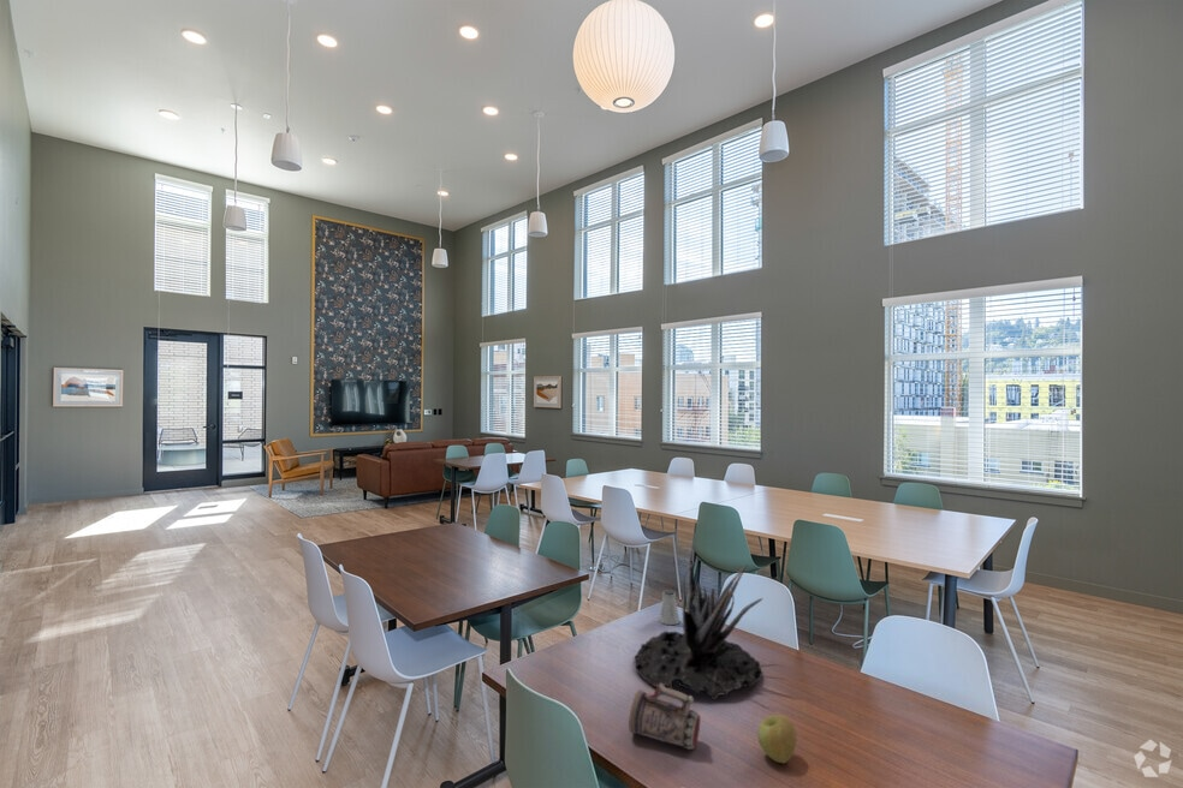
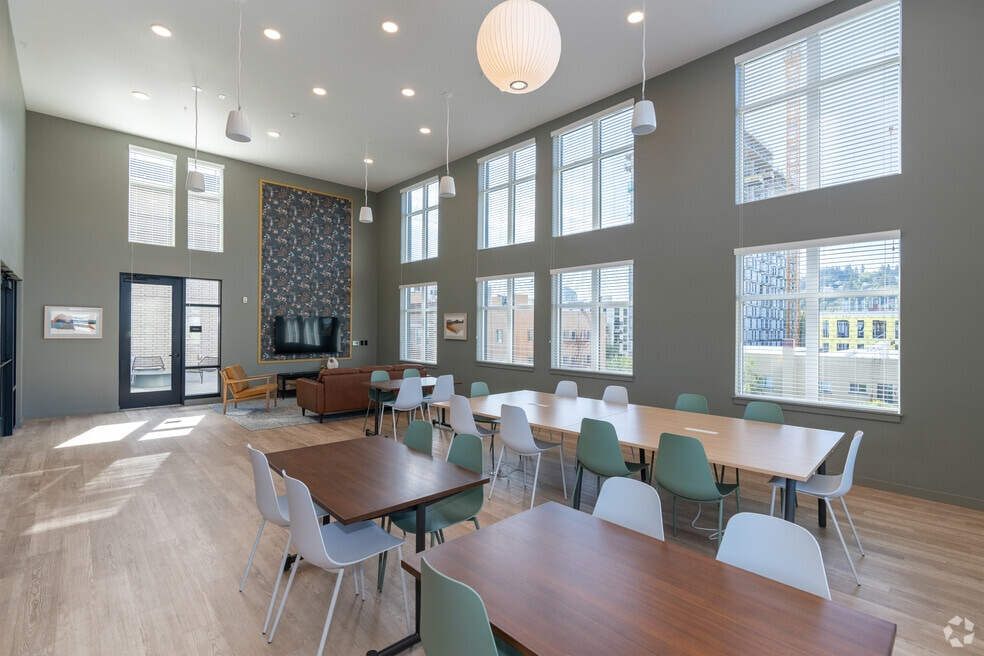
- apple (777, 738)
- saltshaker (668, 605)
- plant (696, 611)
- beer mug (665, 710)
